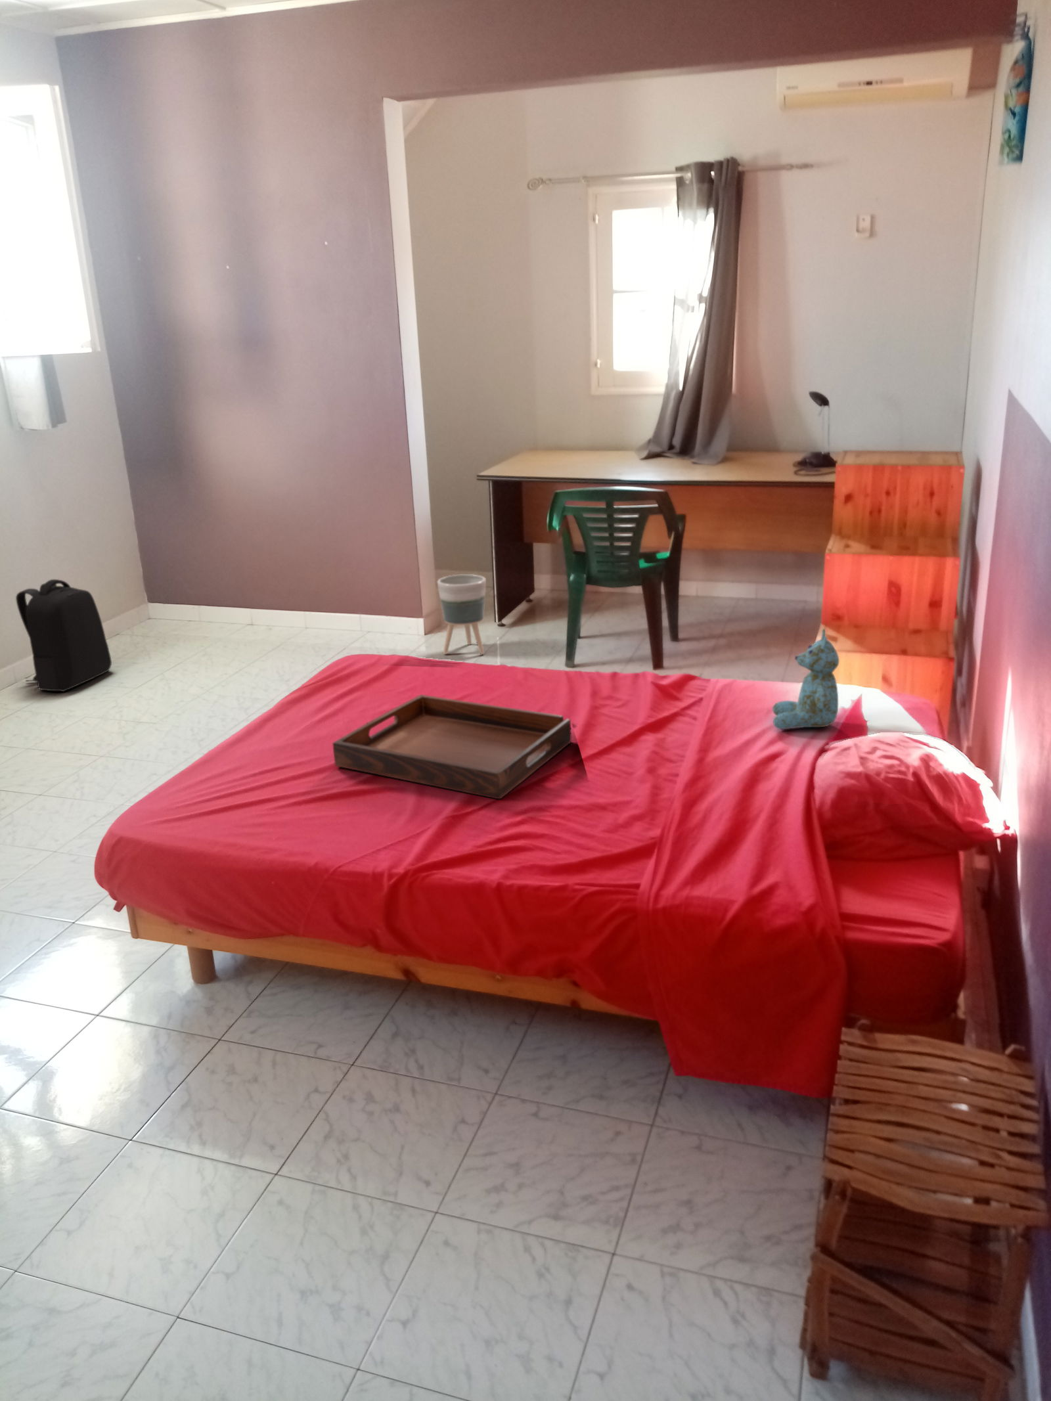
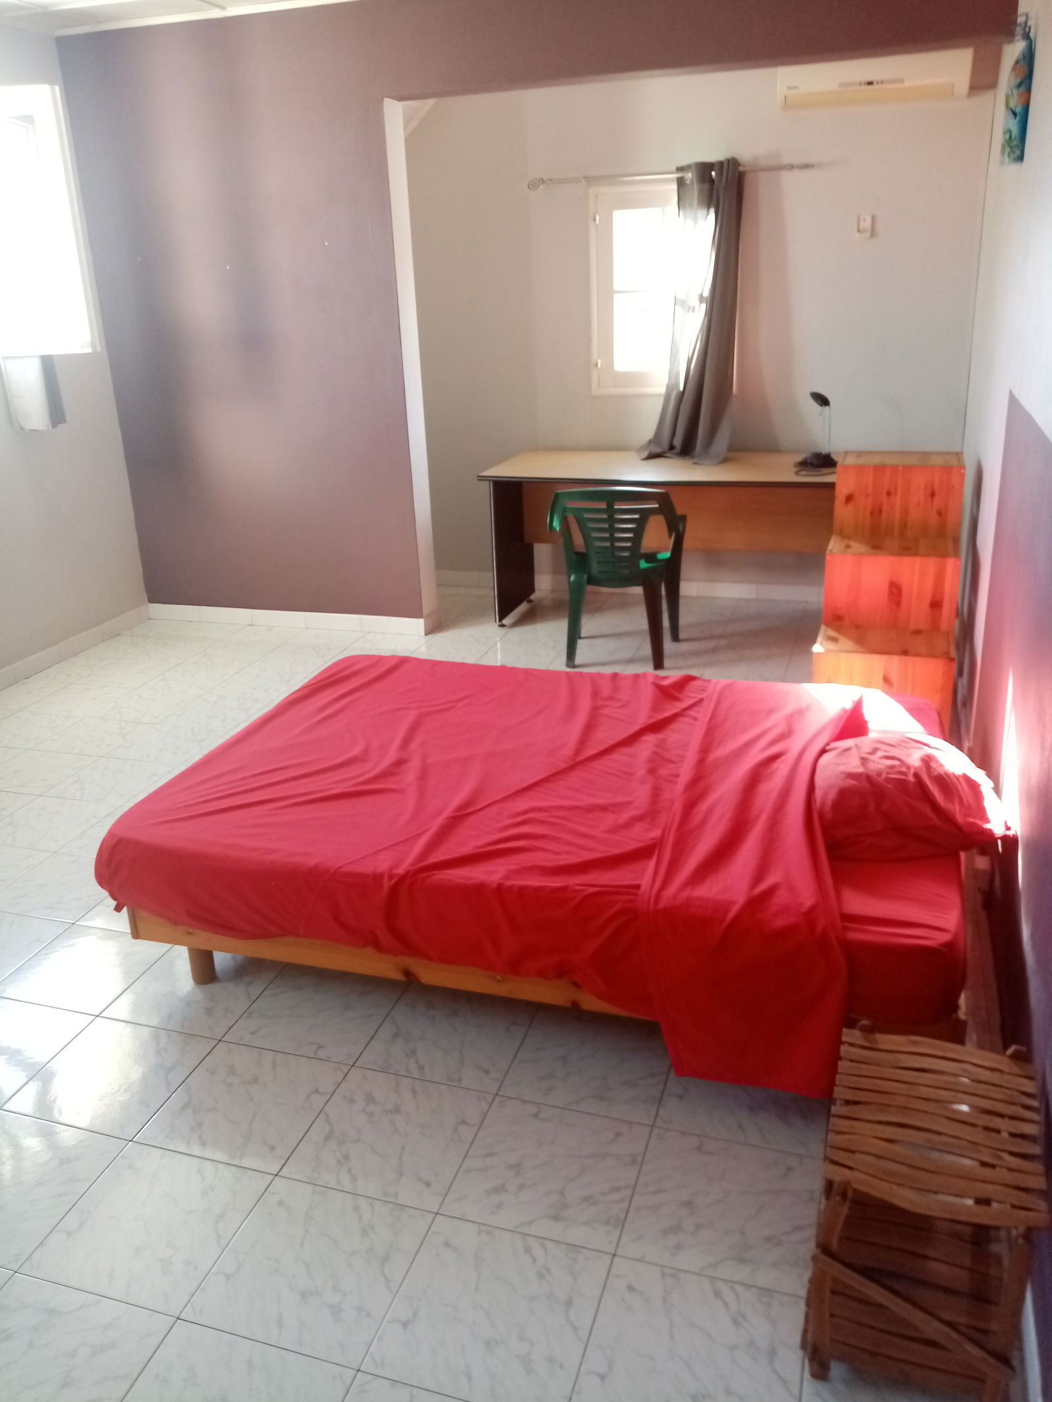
- serving tray (456, 741)
- planter (463, 615)
- stuffed bear (807, 679)
- backpack (57, 630)
